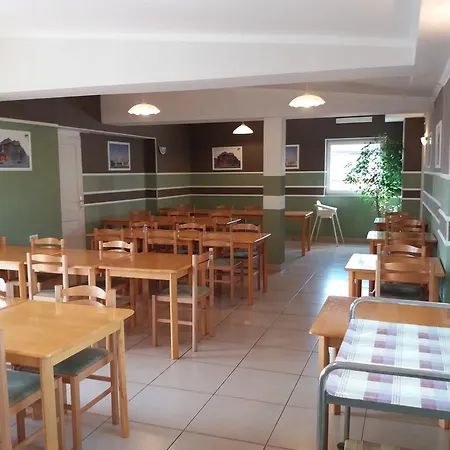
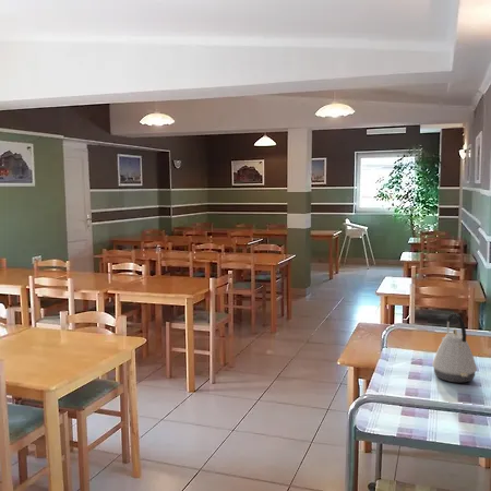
+ kettle (454, 345)
